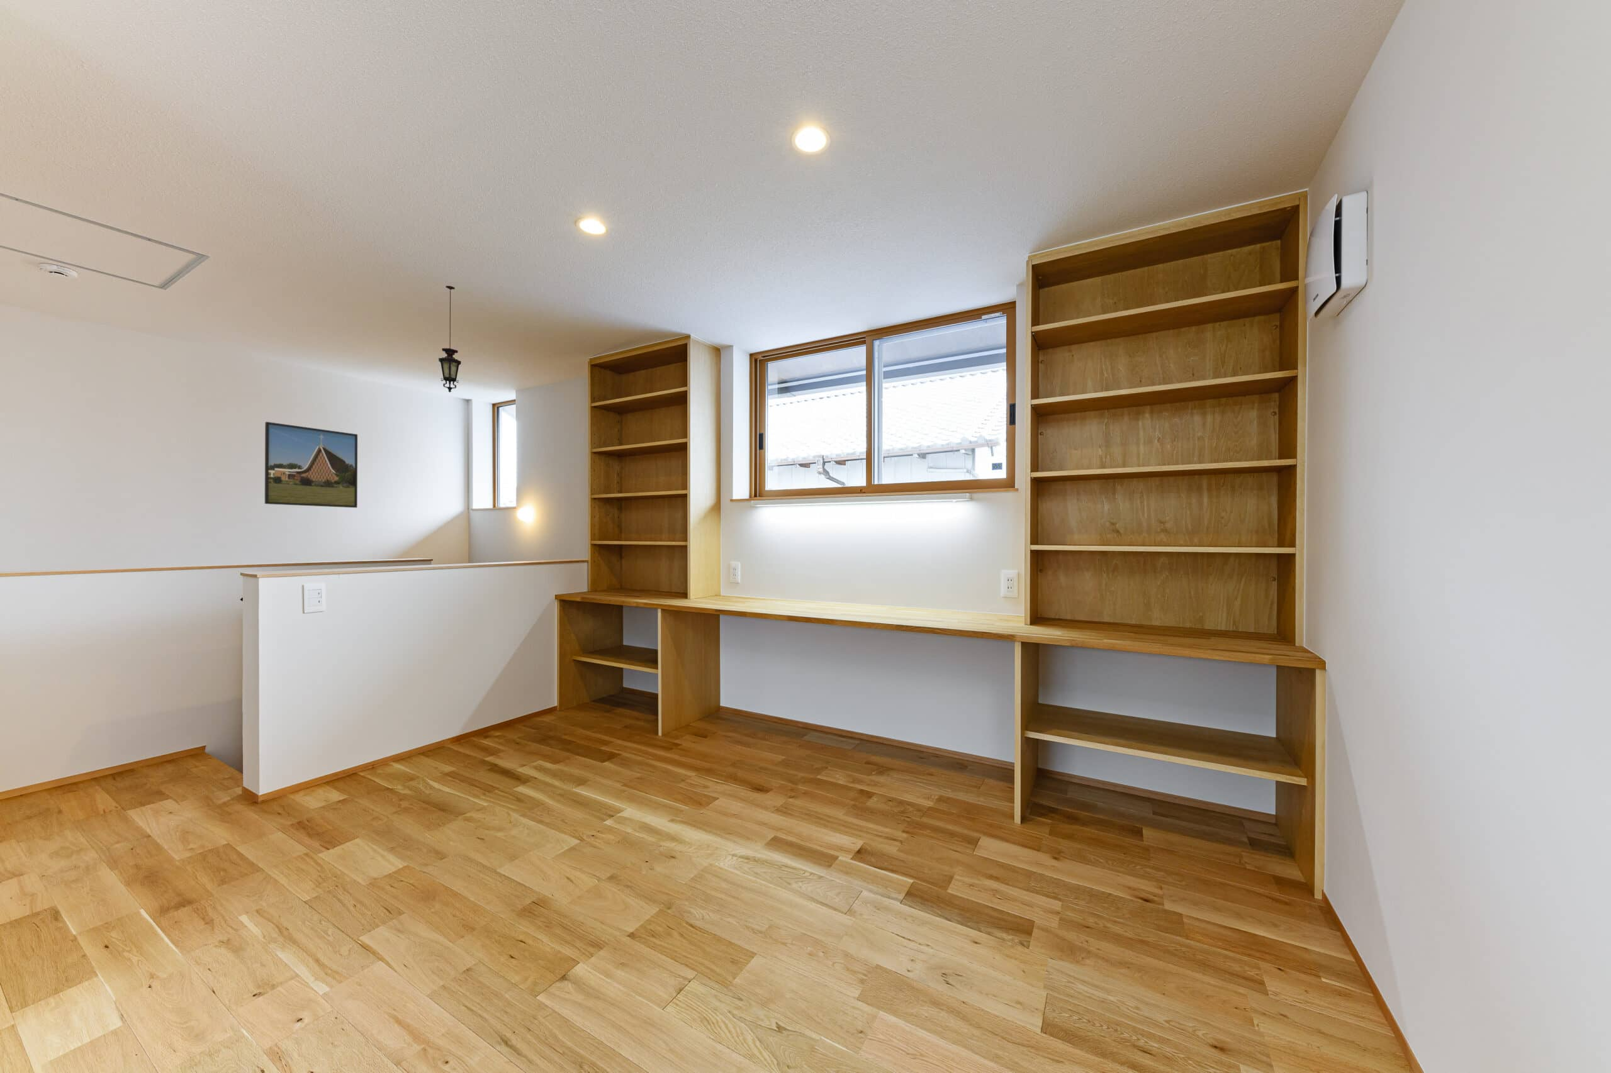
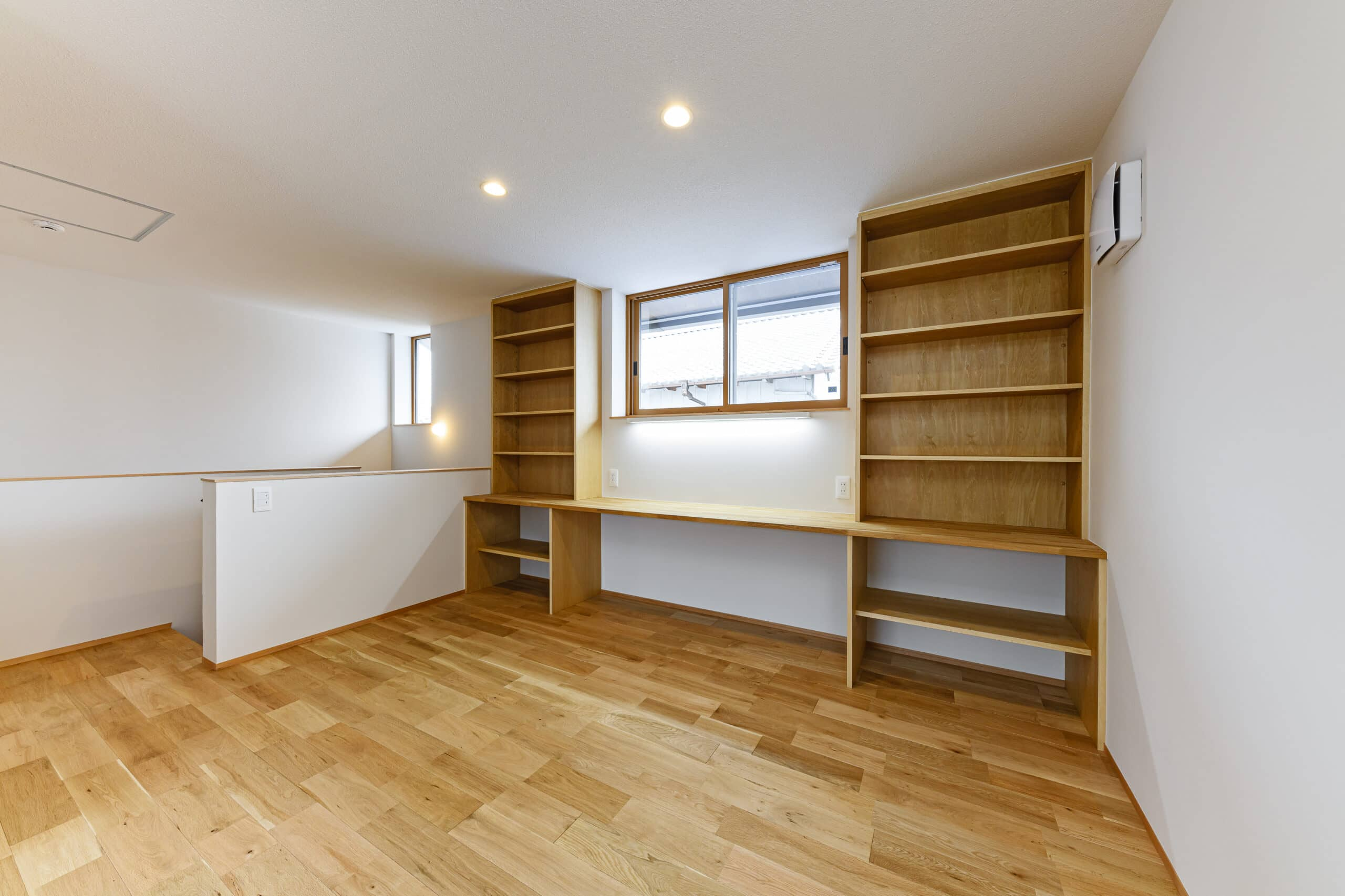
- hanging lantern (450, 340)
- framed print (314, 467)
